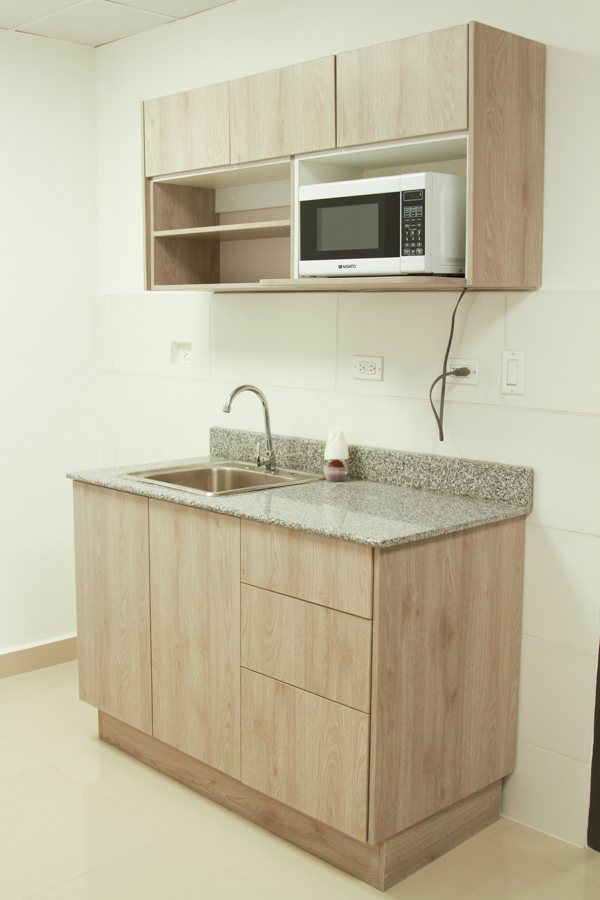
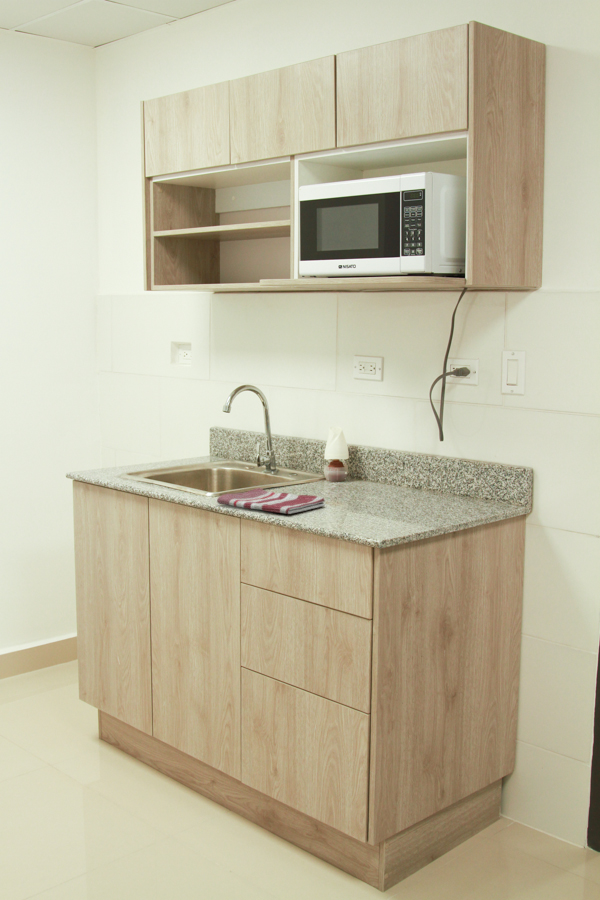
+ dish towel (271, 500)
